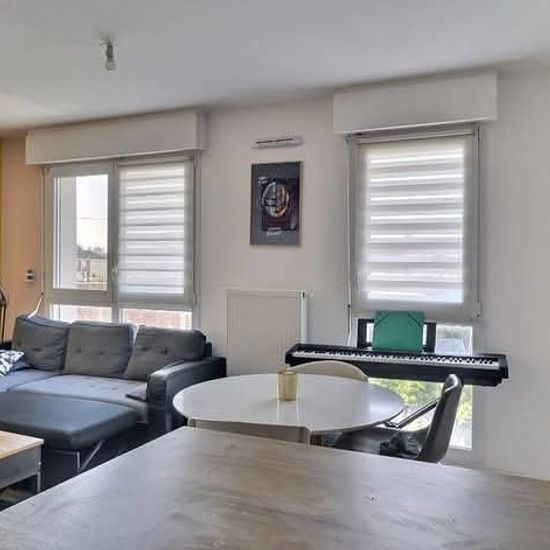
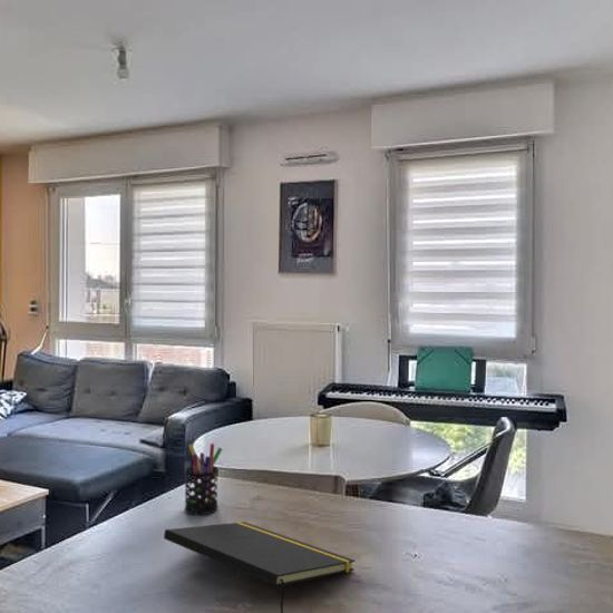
+ pen holder (205, 474)
+ notepad (257, 549)
